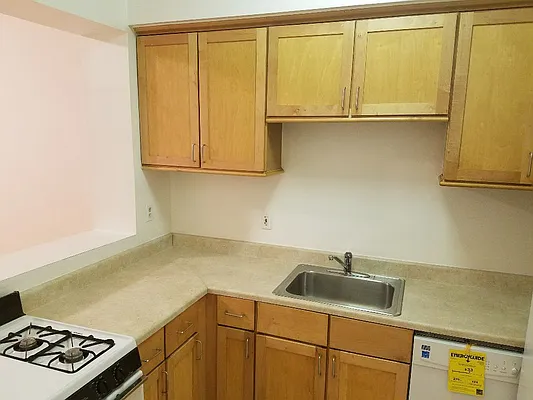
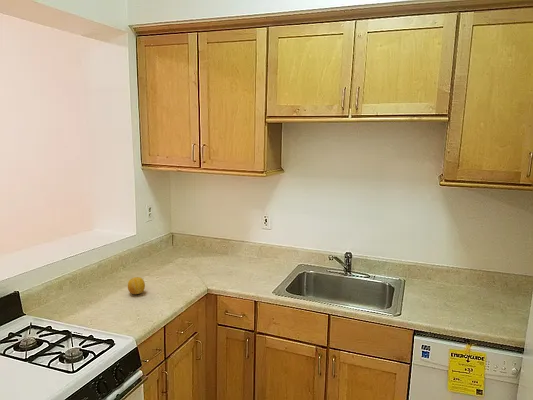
+ fruit (136, 285)
